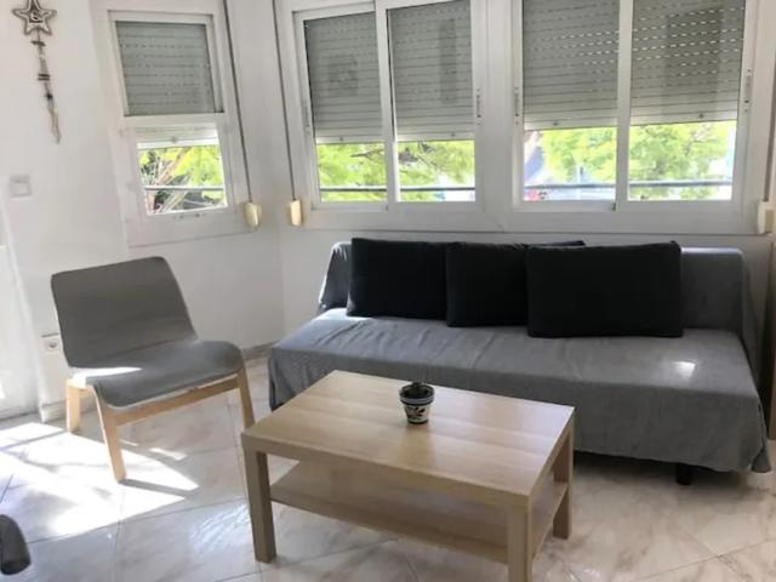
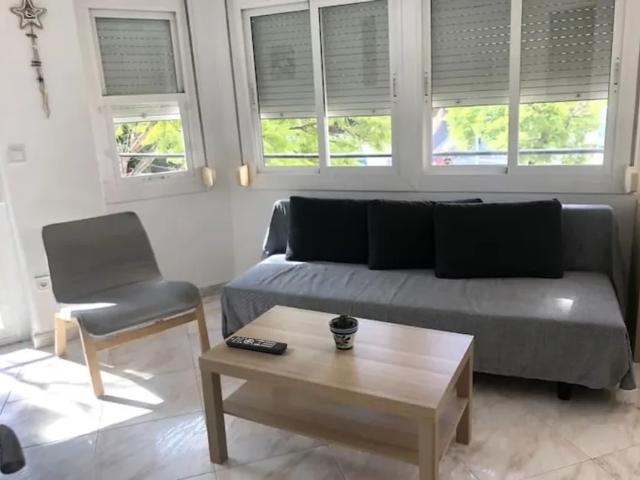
+ remote control (256, 344)
